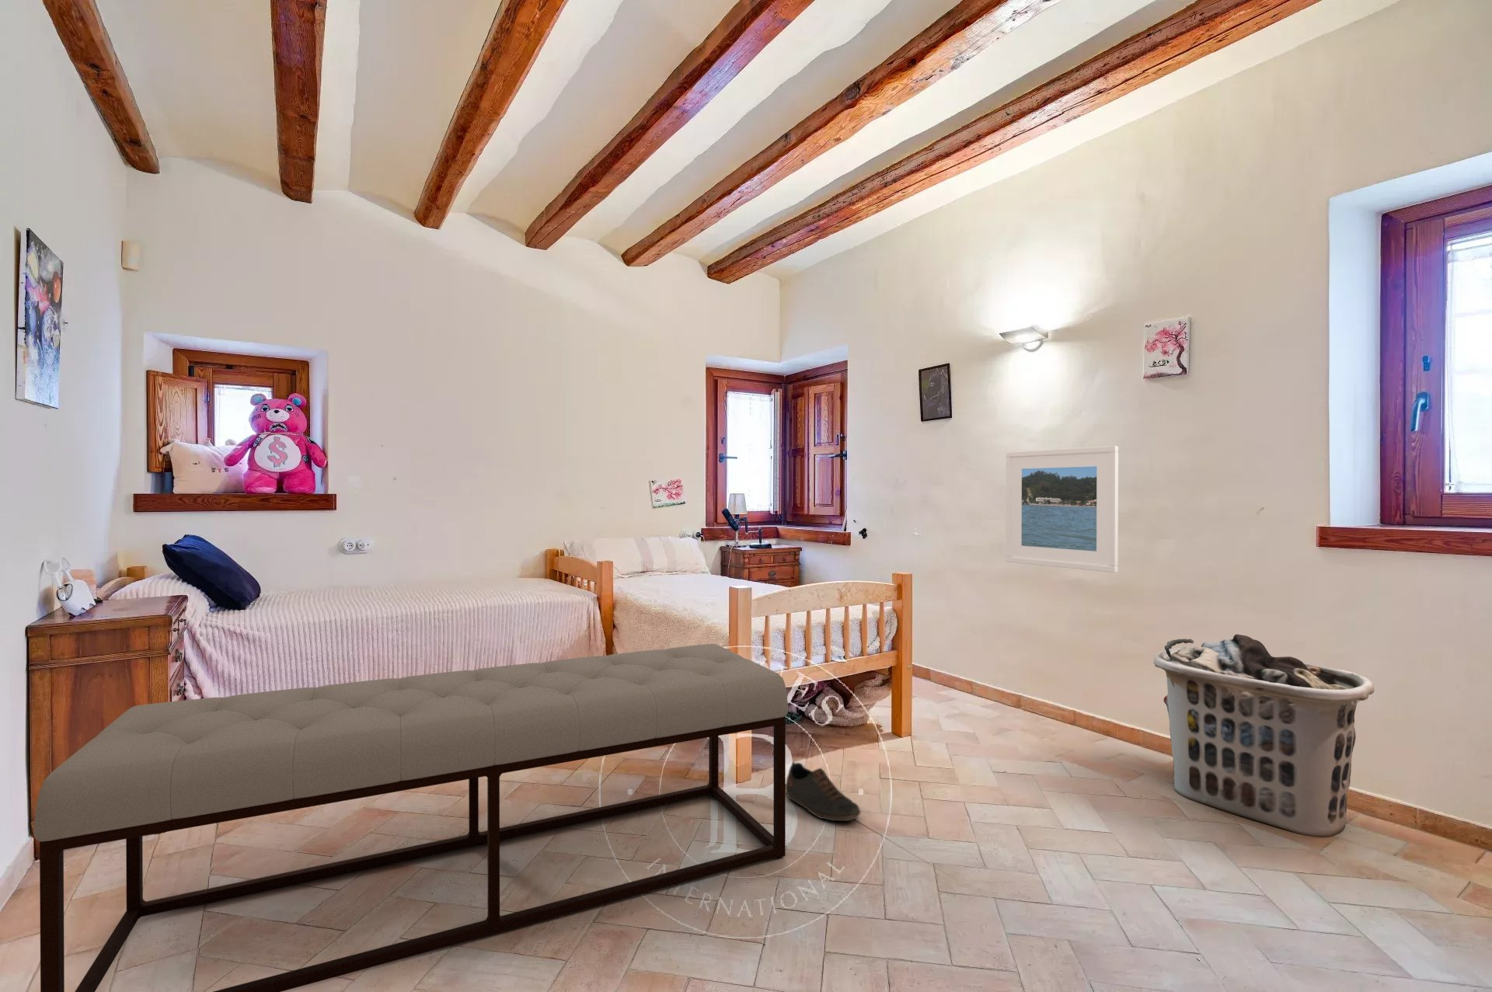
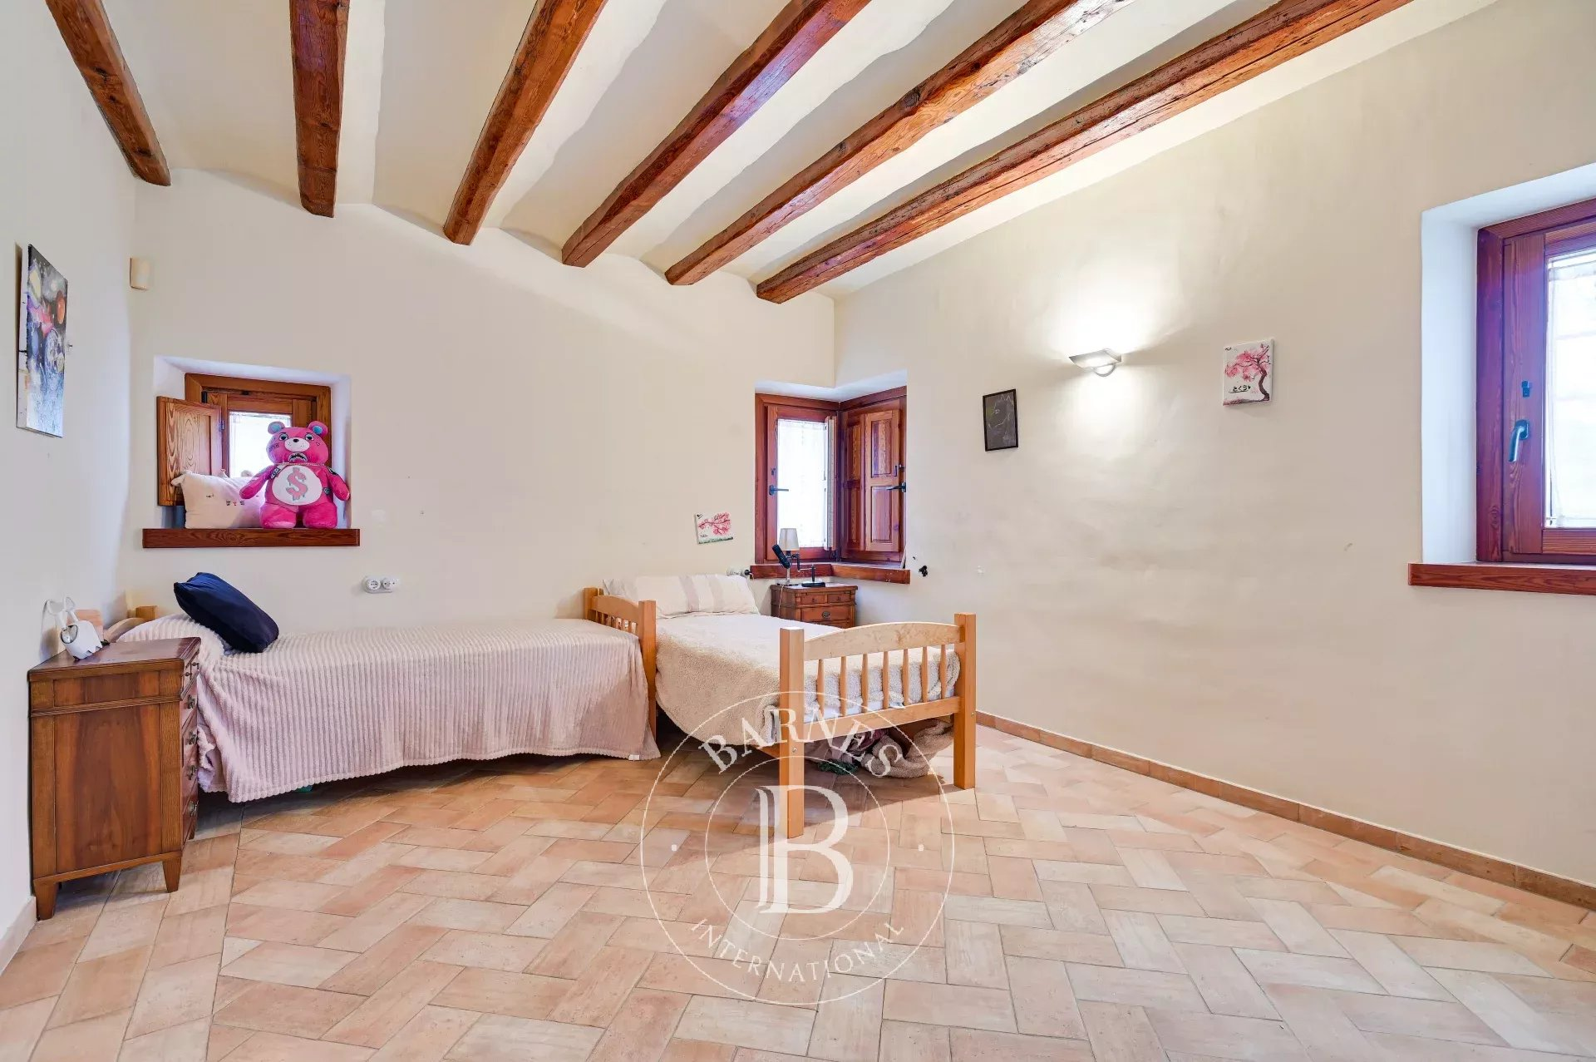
- shoe (821, 790)
- clothes hamper (1255, 723)
- bench (477, 785)
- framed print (1058, 507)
